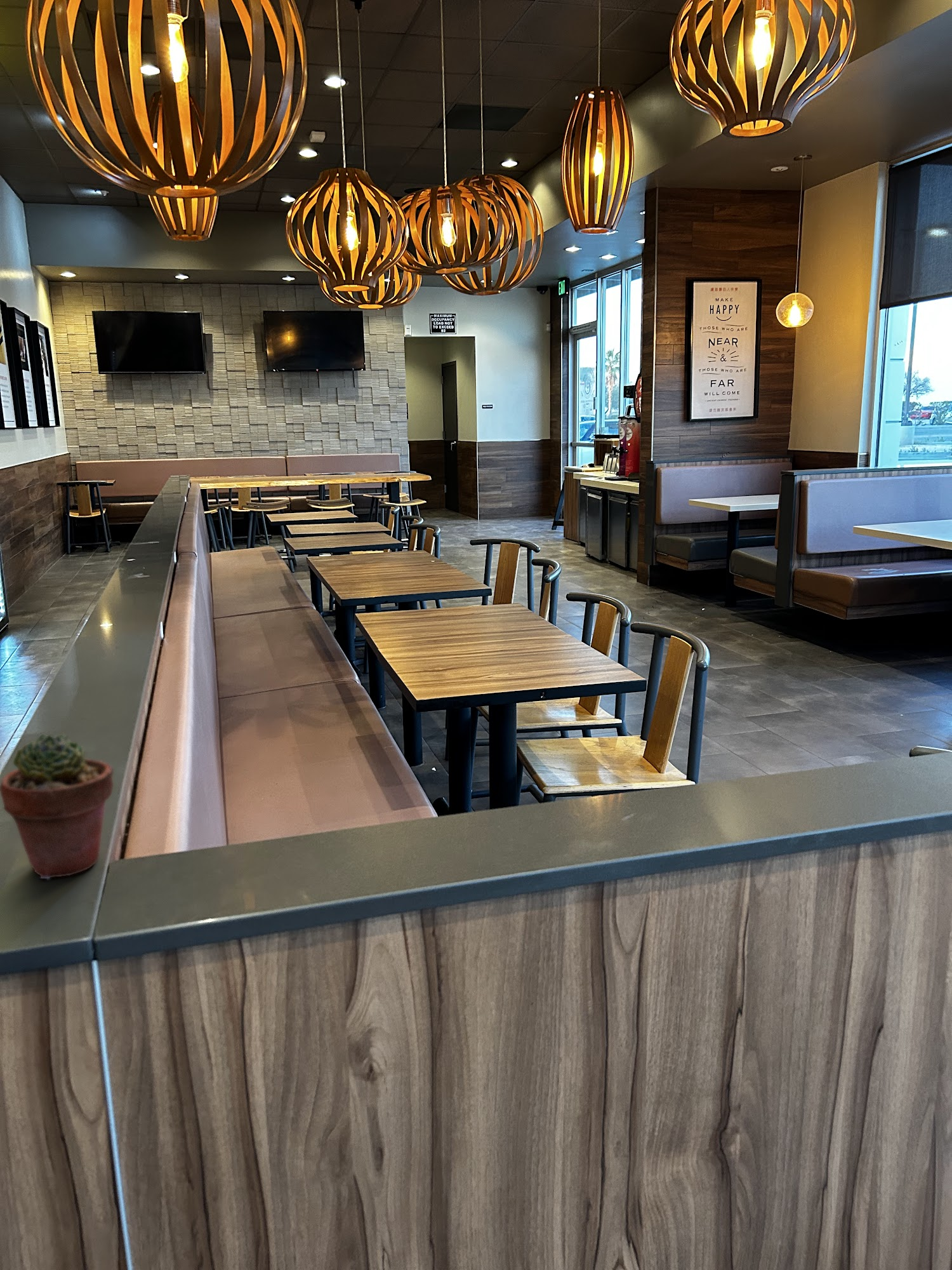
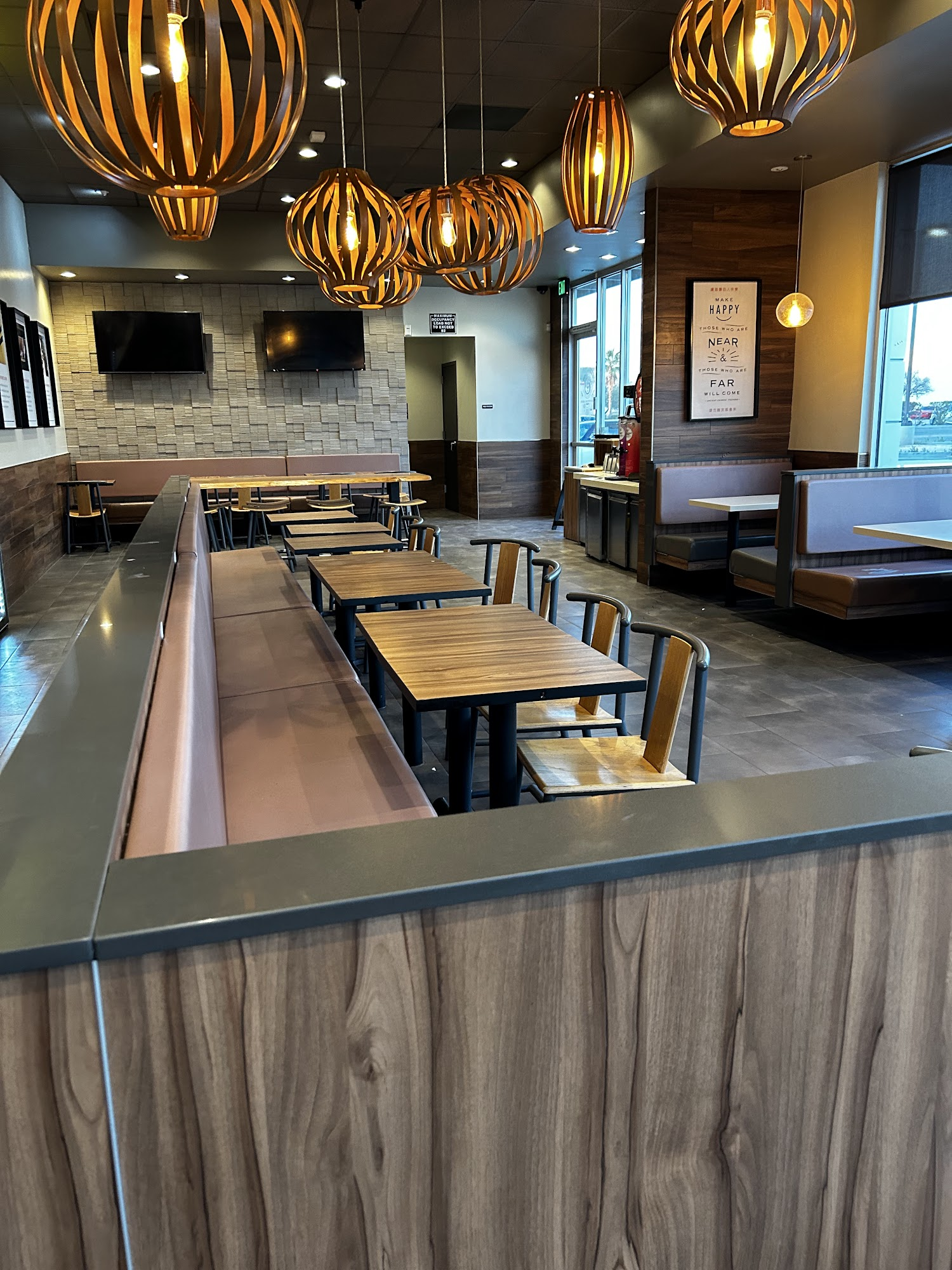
- potted succulent (59, 799)
